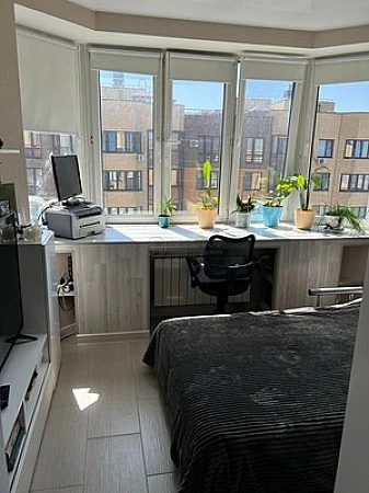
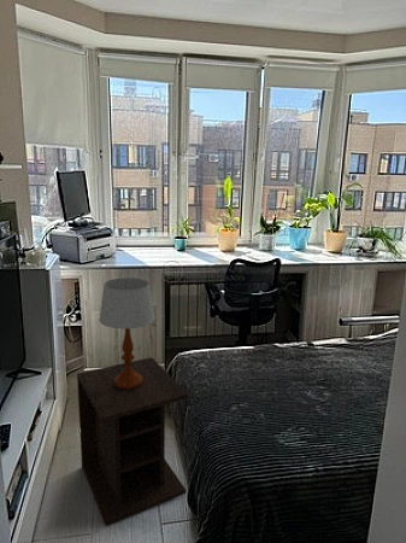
+ table lamp (126, 333)
+ nightstand (130, 432)
